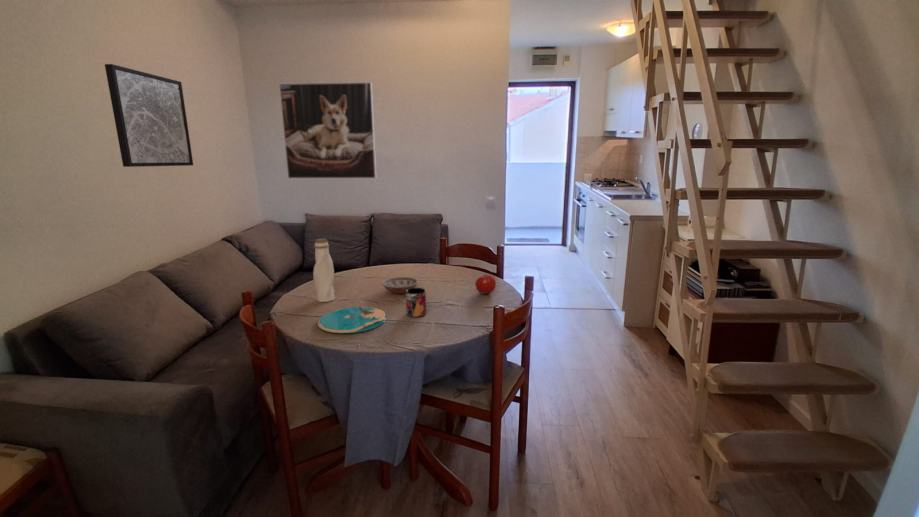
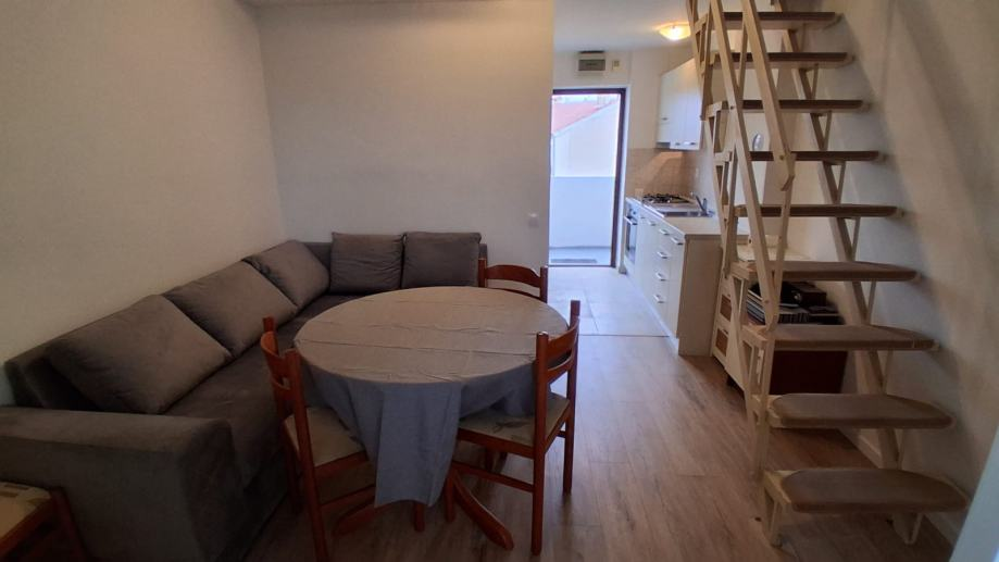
- fruit (485, 283)
- water bottle (323, 269)
- plate (352, 314)
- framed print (328, 132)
- mug (418, 300)
- bowl (400, 286)
- wall art (154, 121)
